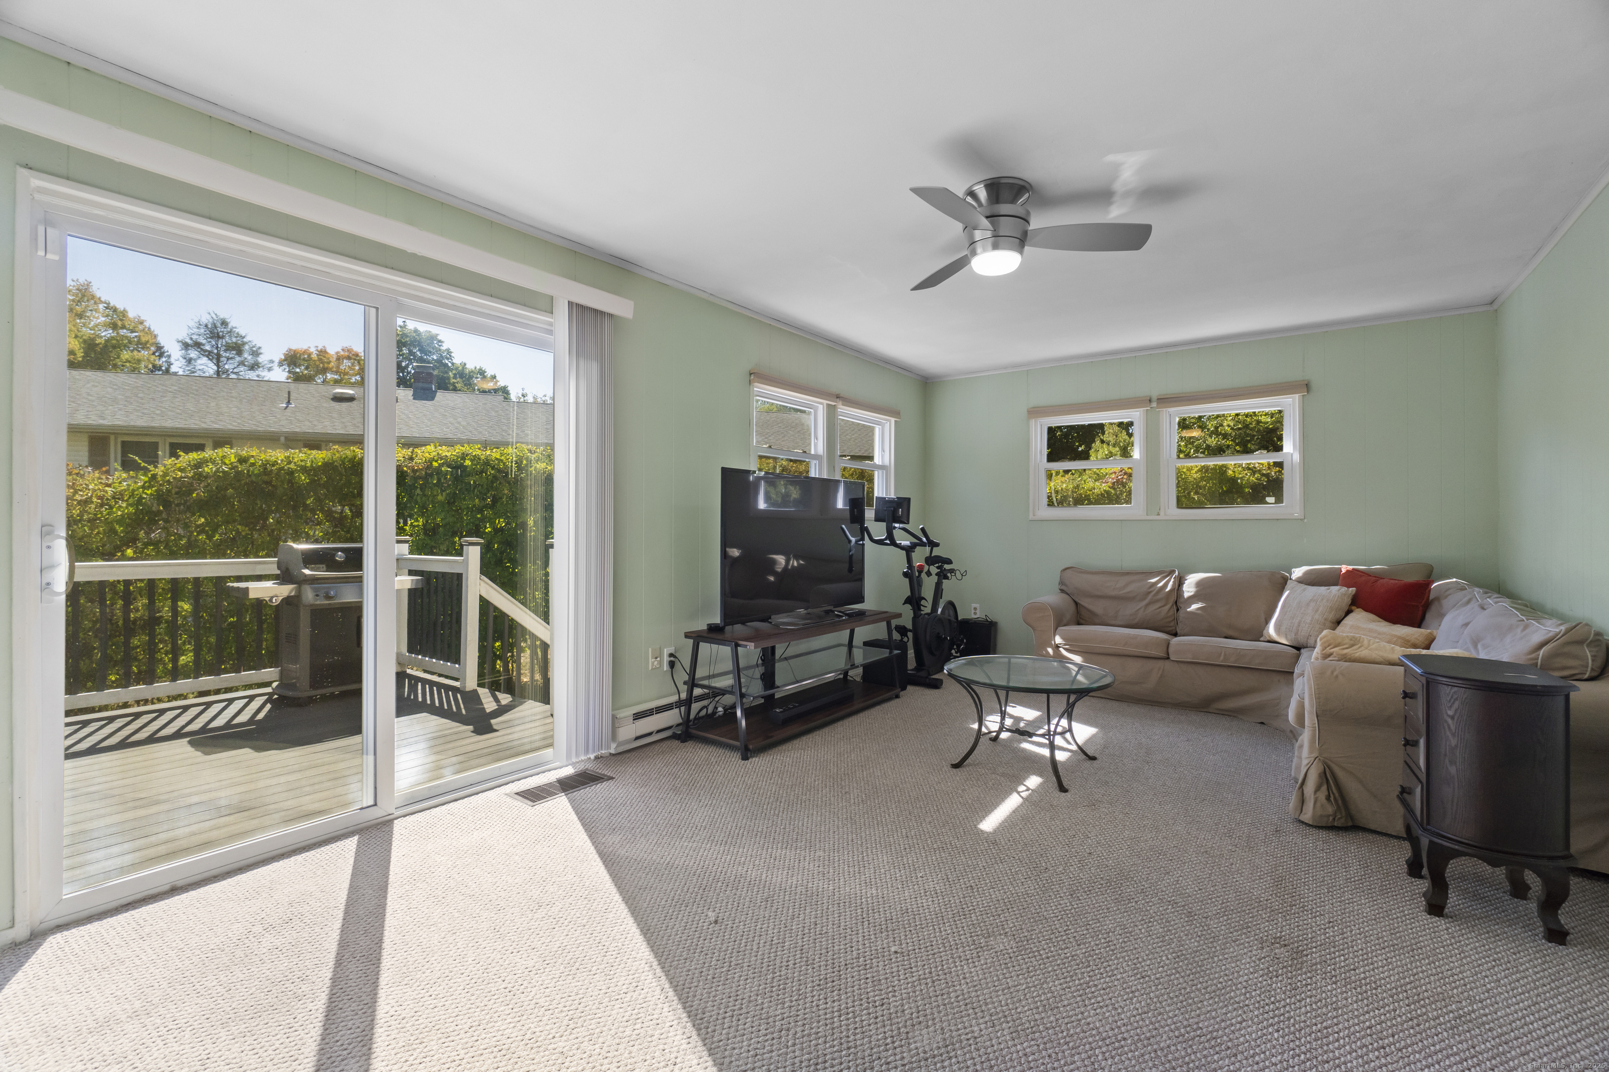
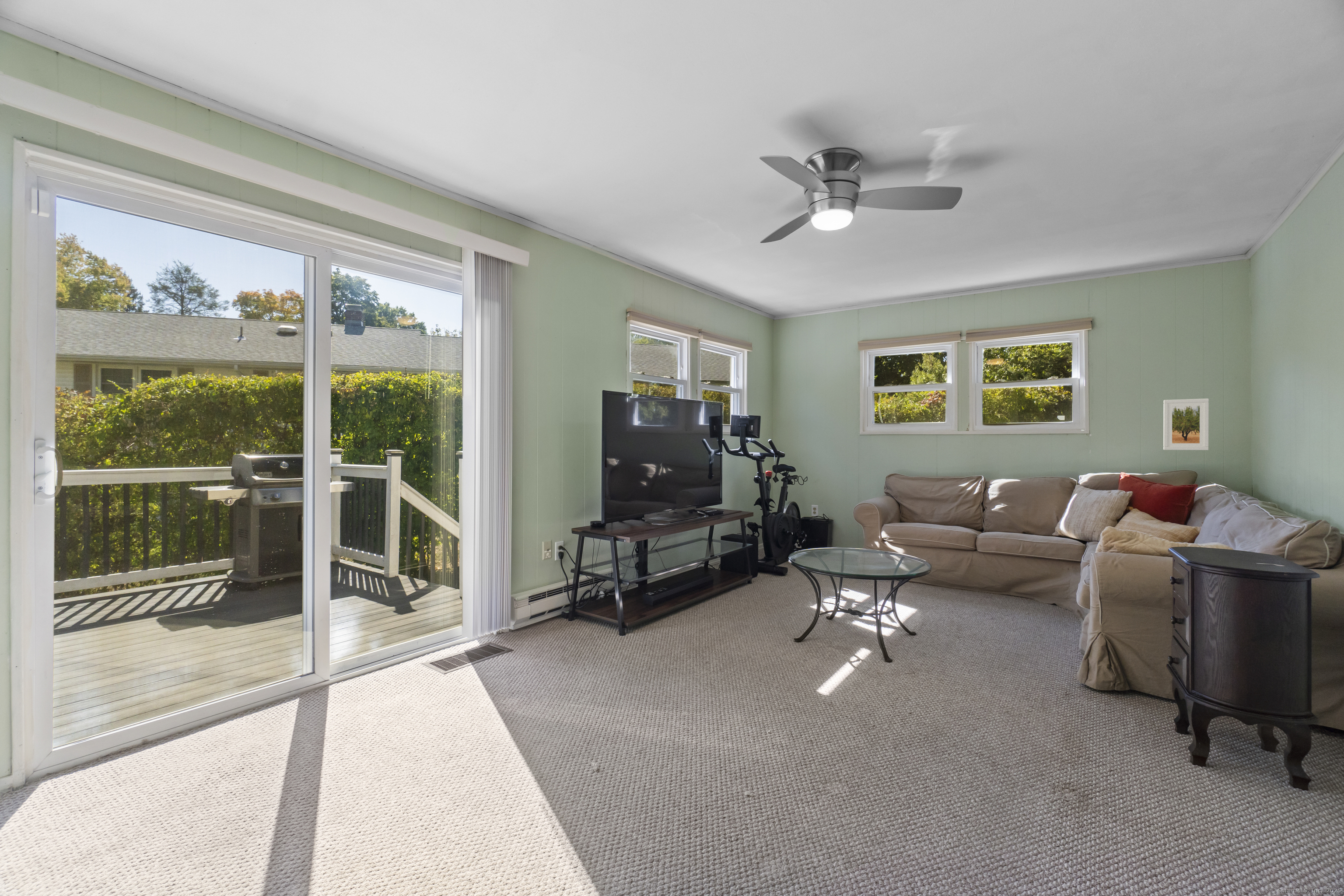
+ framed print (1186, 424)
